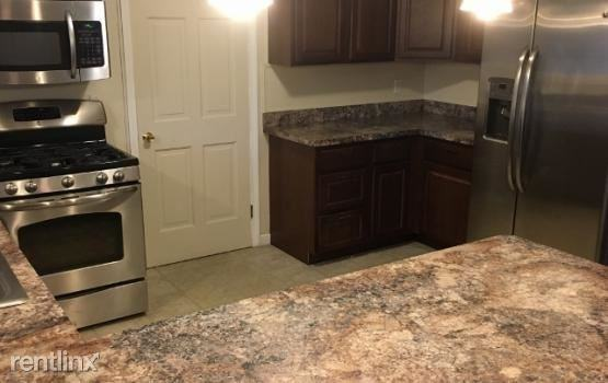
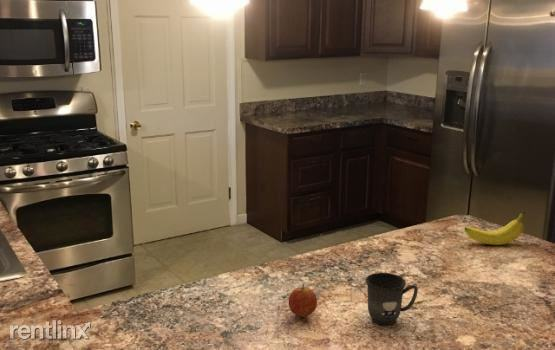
+ fruit (496, 230)
+ fruit (302, 300)
+ mug (391, 299)
